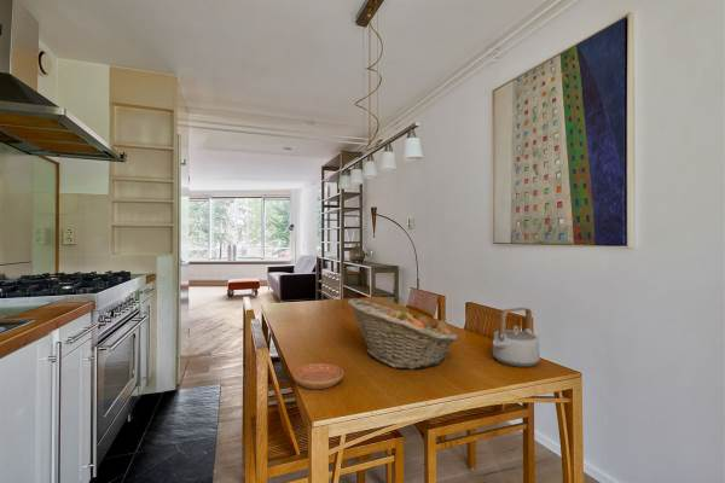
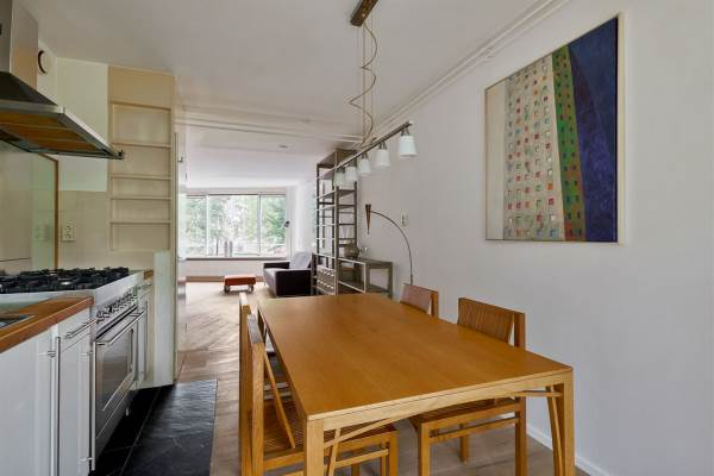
- fruit basket (399, 327)
- saucer (318, 376)
- teapot (512, 334)
